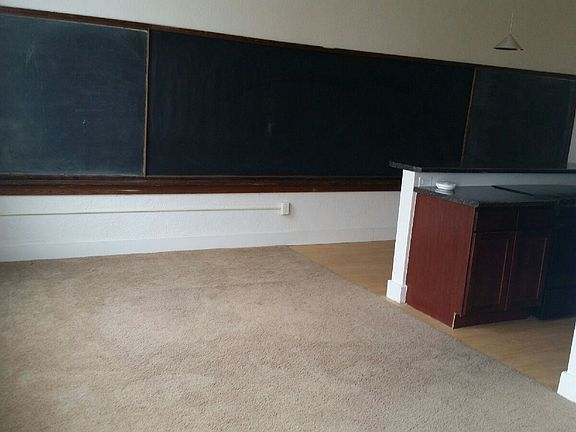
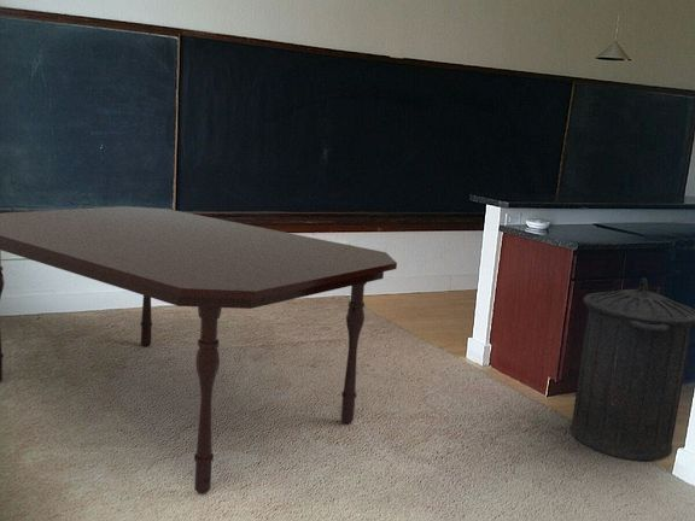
+ dining table (152, 322)
+ trash can (631, 359)
